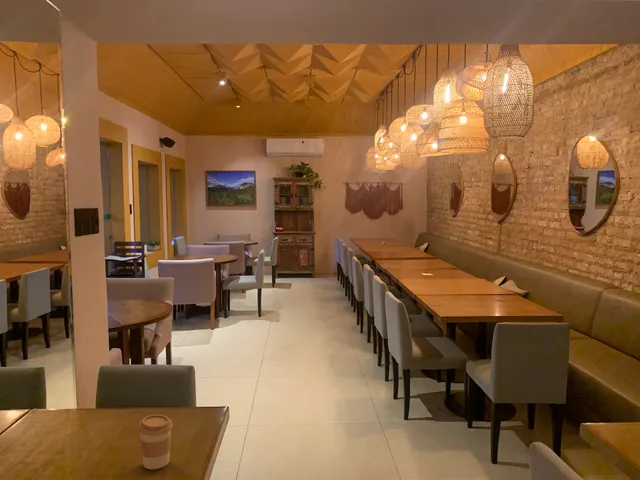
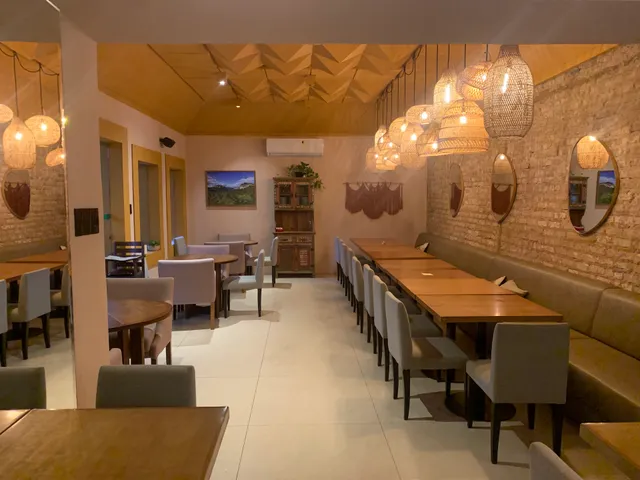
- coffee cup (155, 440)
